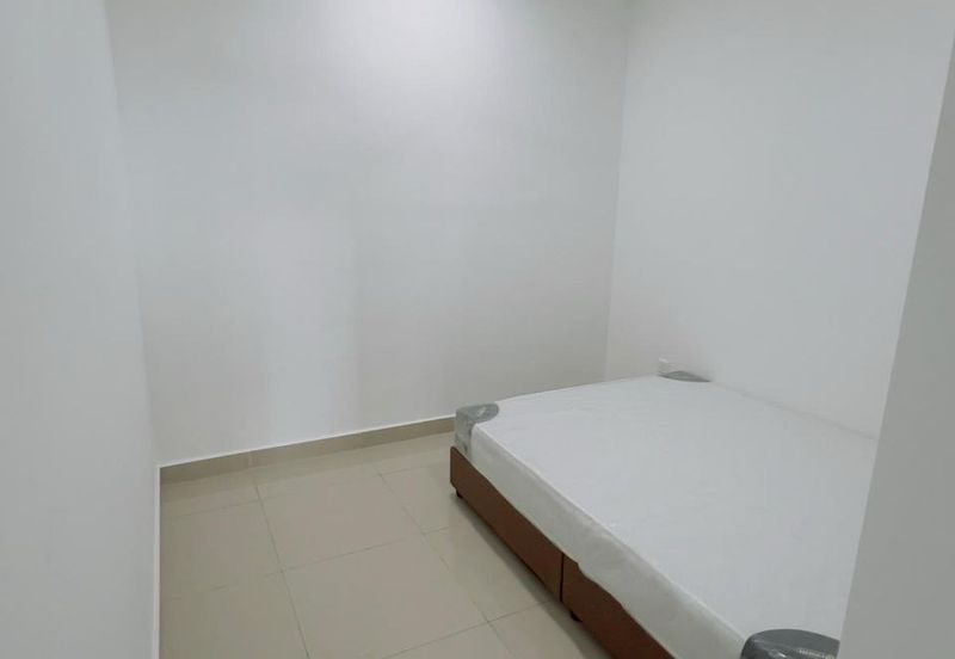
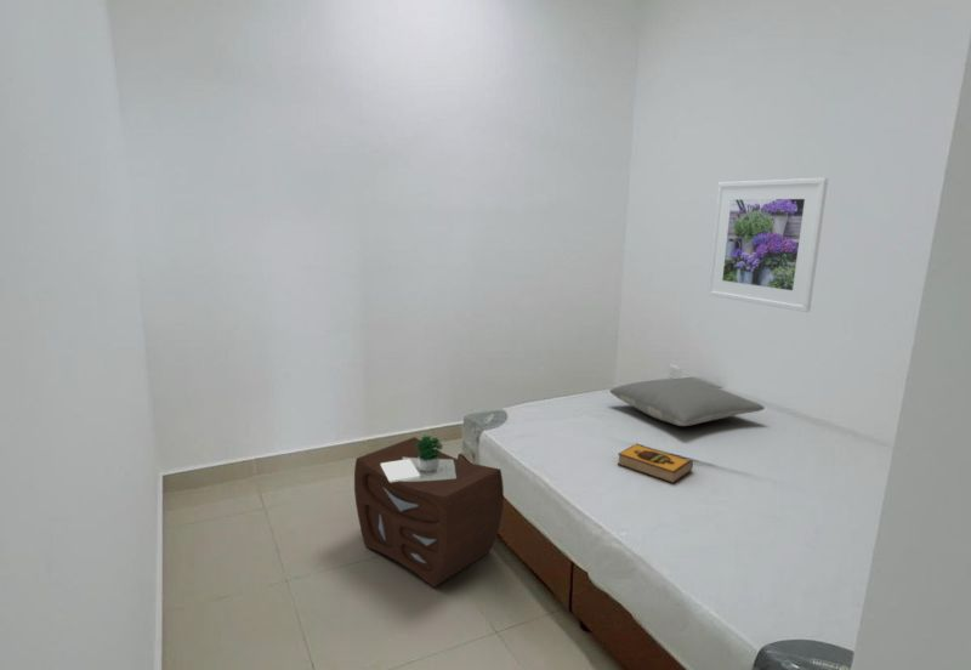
+ hardback book (654, 461)
+ nightstand (425, 494)
+ pillow (683, 398)
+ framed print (761, 243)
